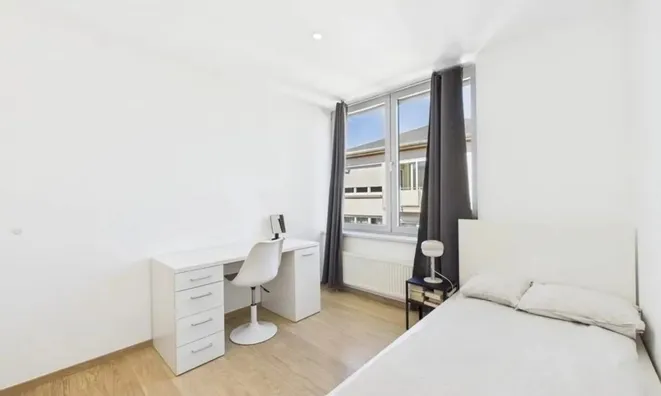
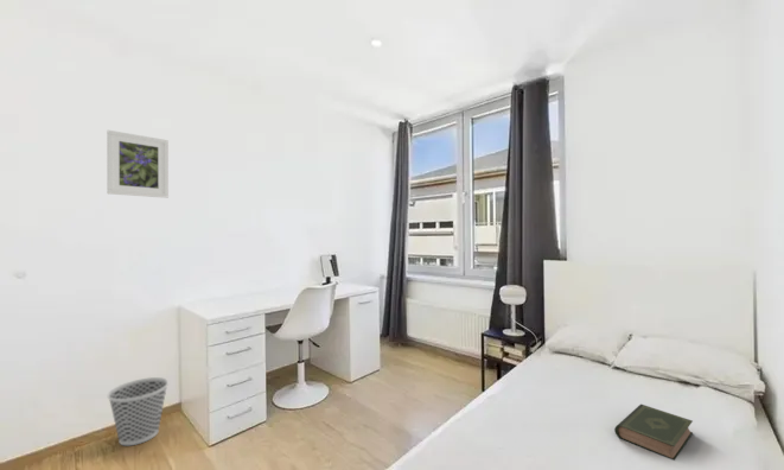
+ wastebasket (139, 411)
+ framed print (139, 165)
+ book (654, 427)
